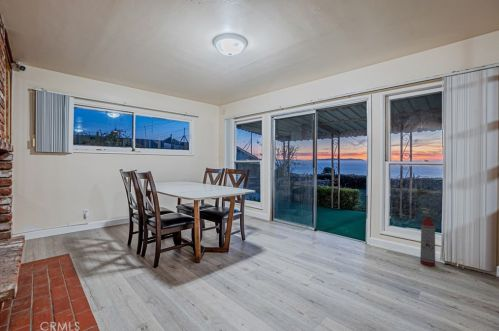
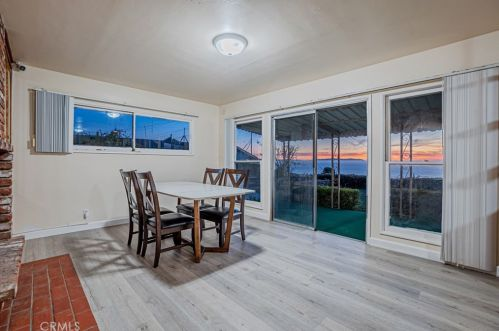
- fire extinguisher (428, 236)
